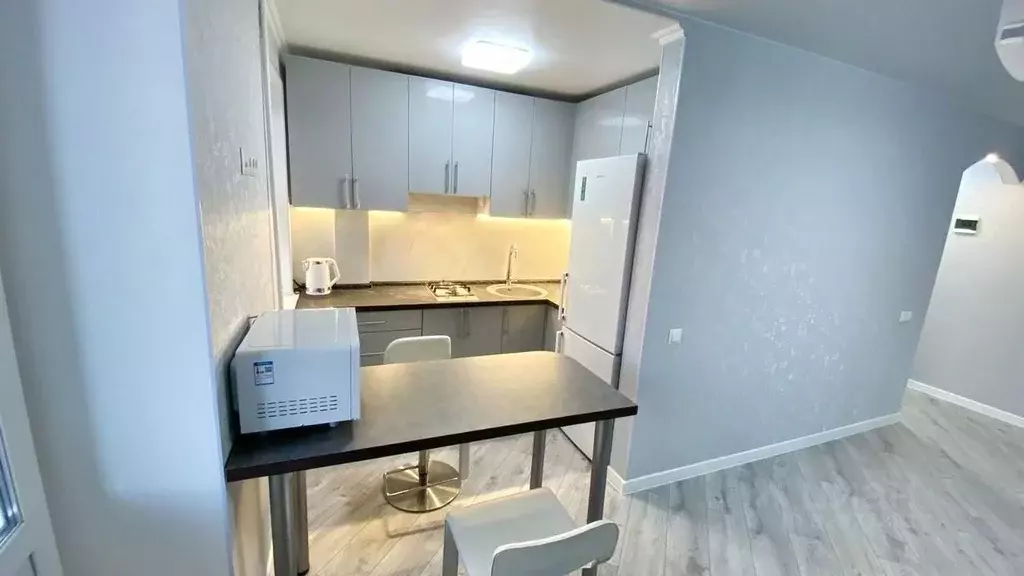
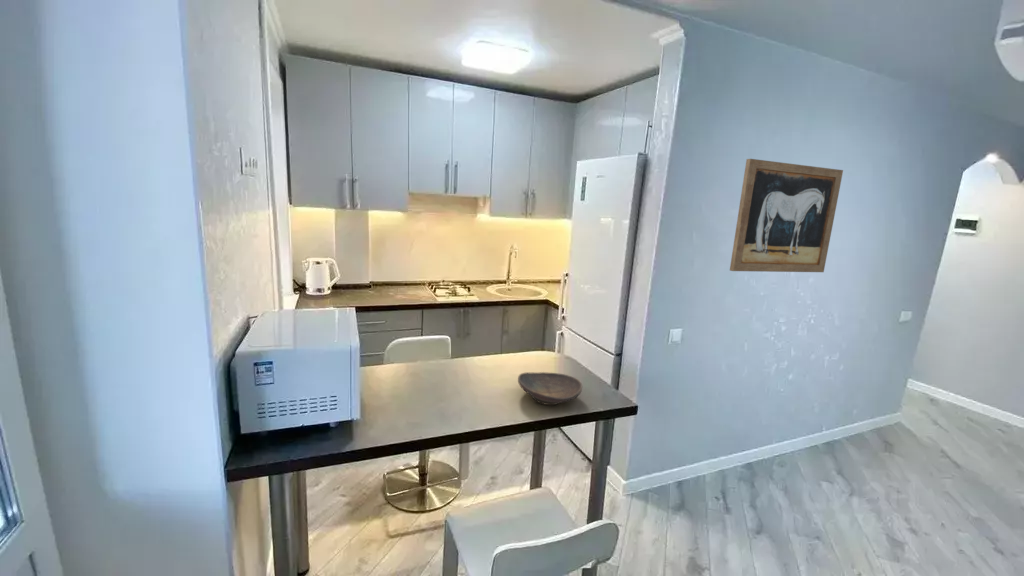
+ wall art (787, 219)
+ decorative bowl (549, 389)
